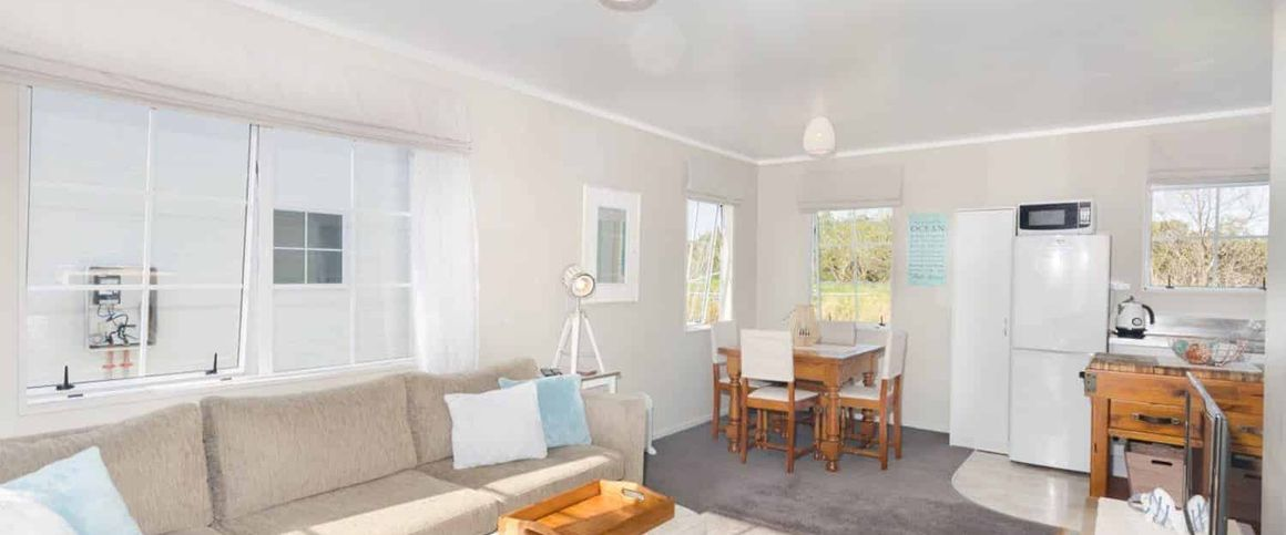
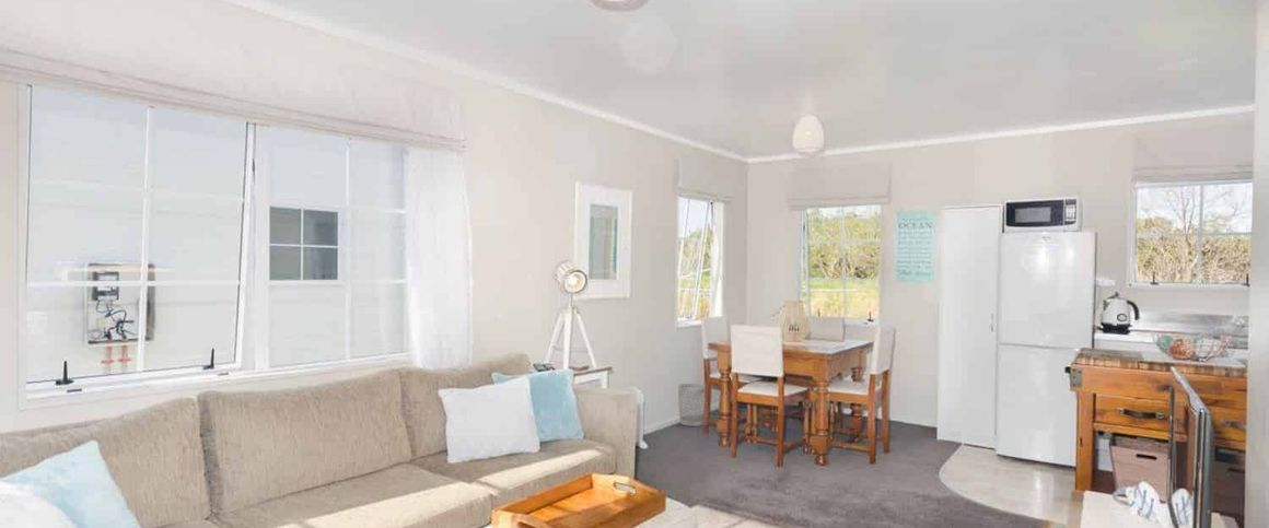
+ wastebasket (692, 404)
